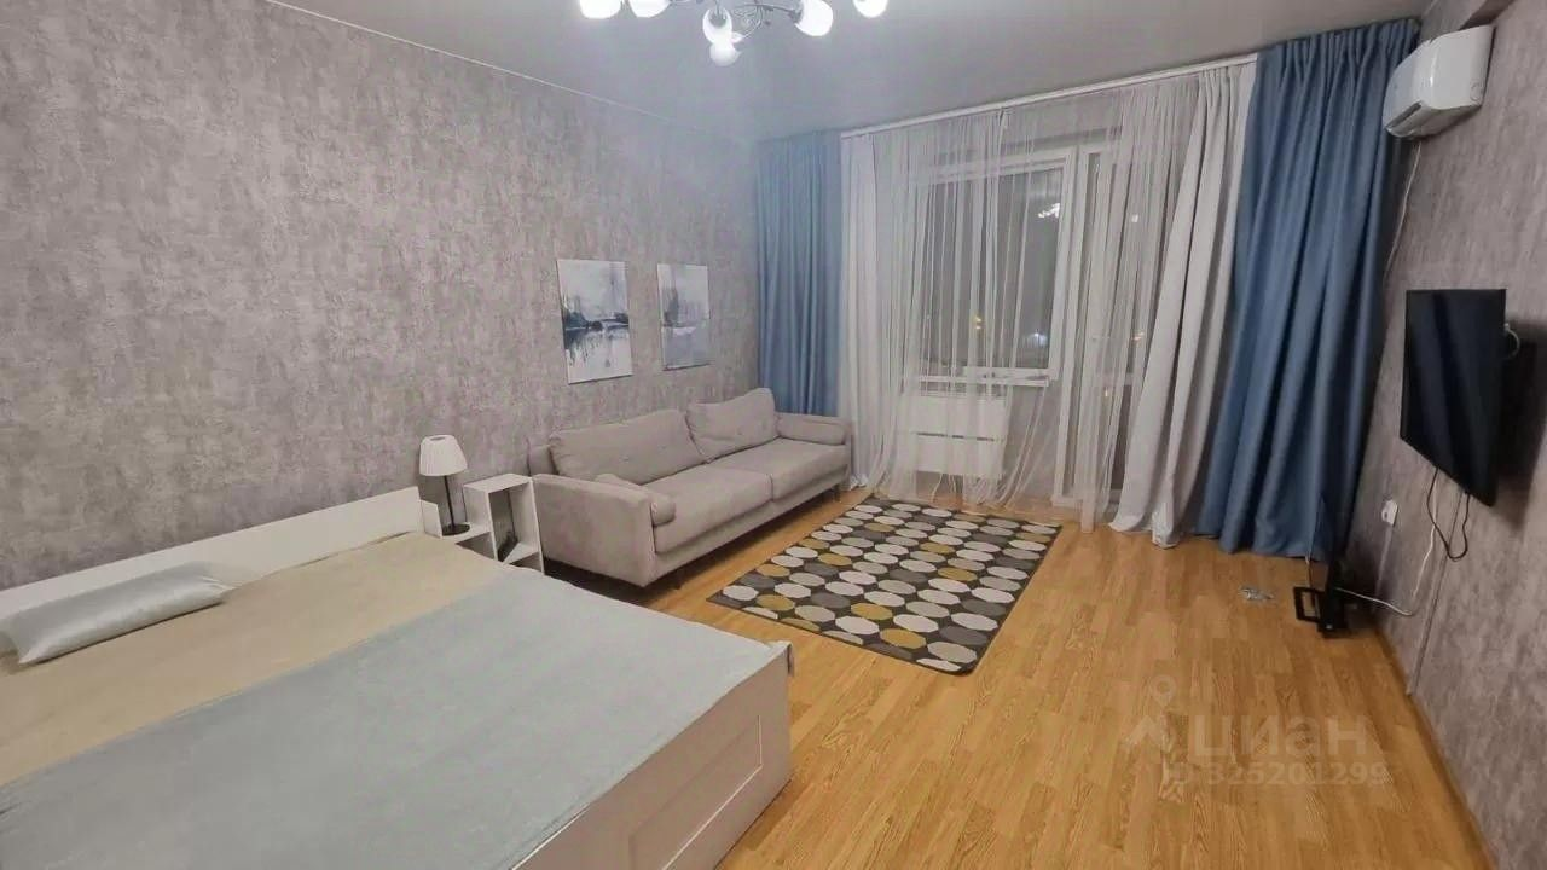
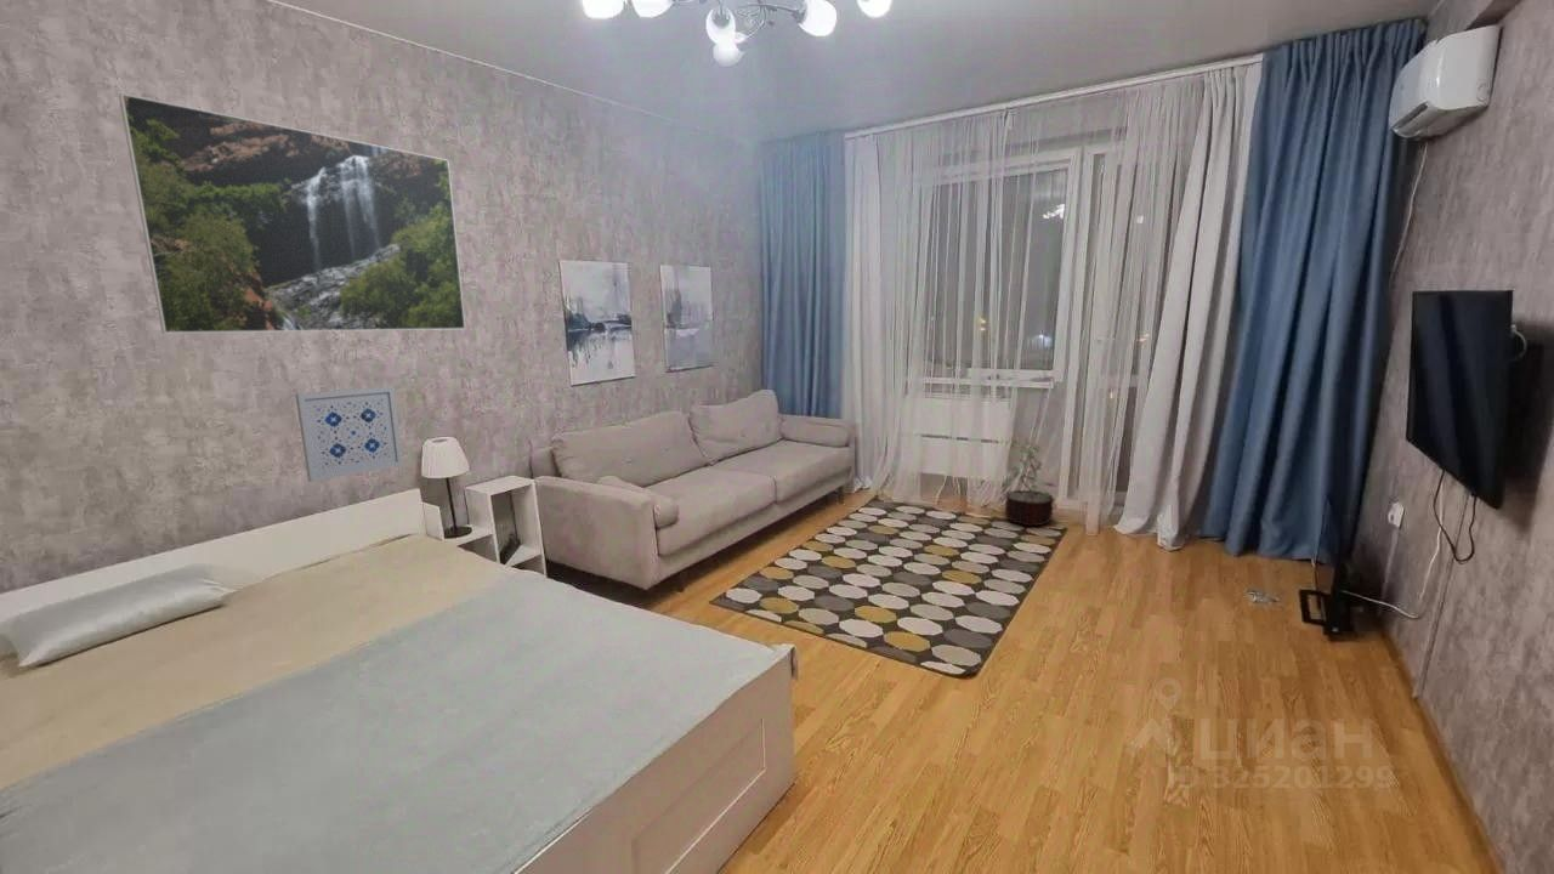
+ wall art (352, 431)
+ decorative plant (1028, 478)
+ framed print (324, 234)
